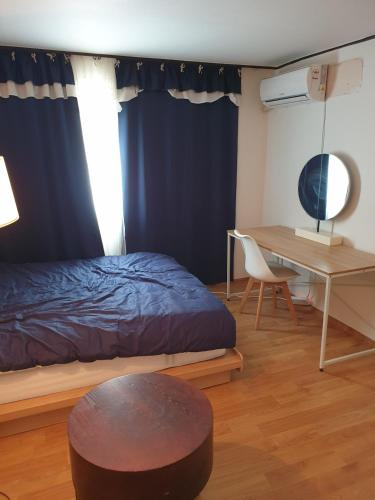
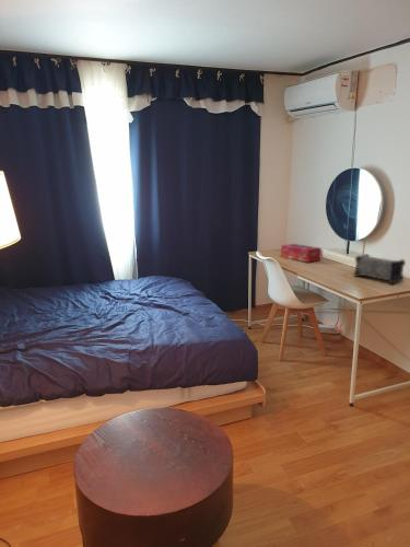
+ tissue box (300, 252)
+ speaker (378, 268)
